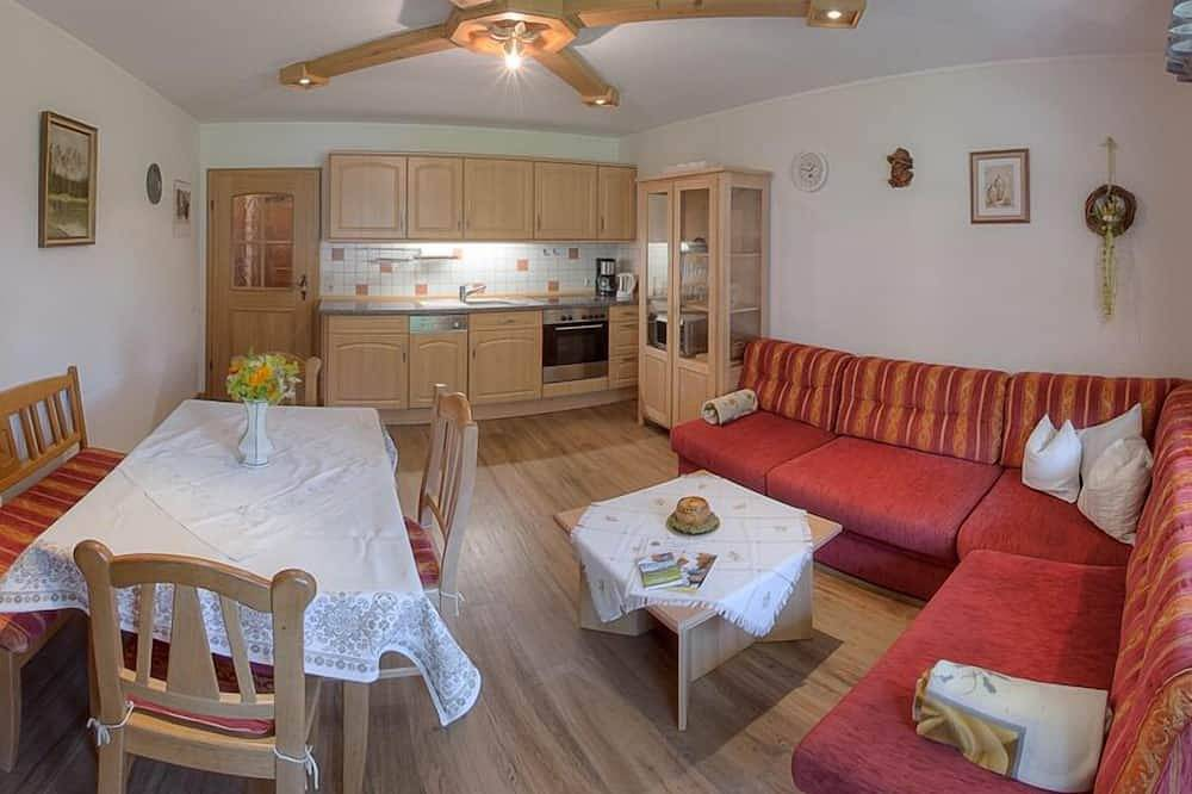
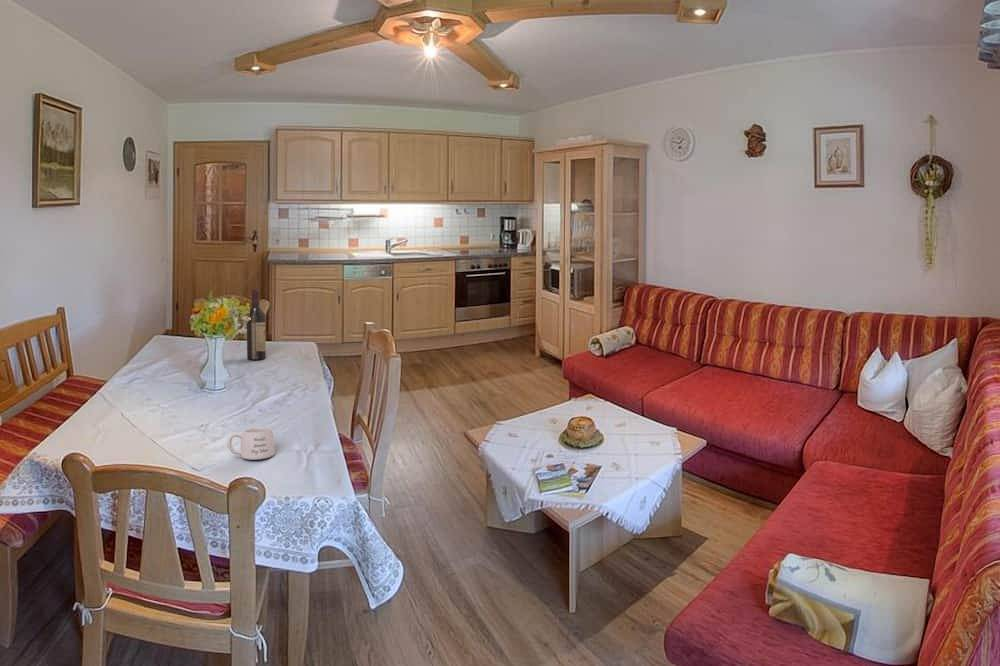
+ mug (251, 443)
+ wine bottle (256, 324)
